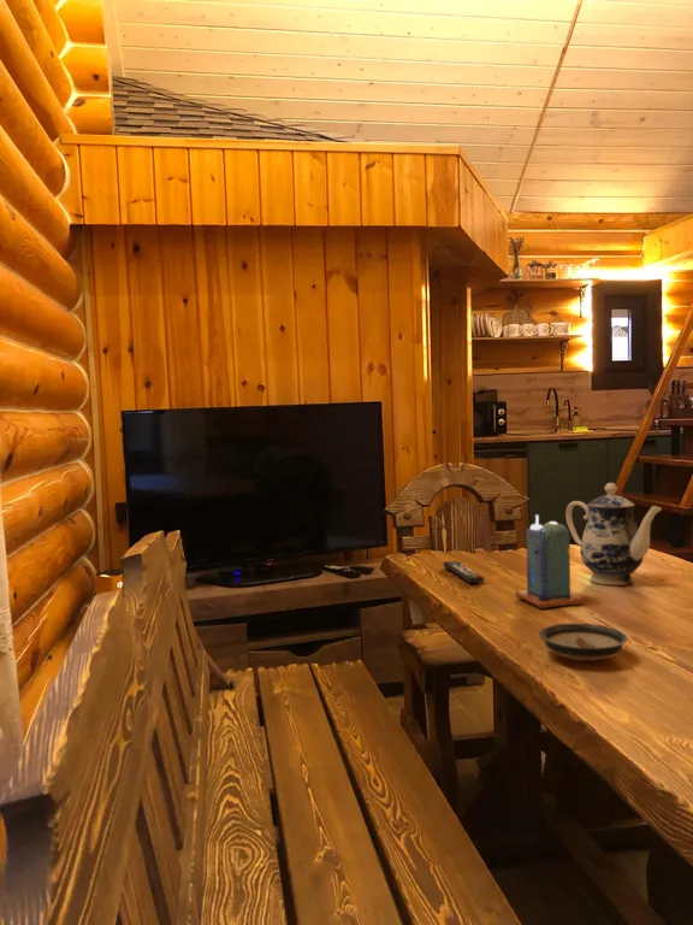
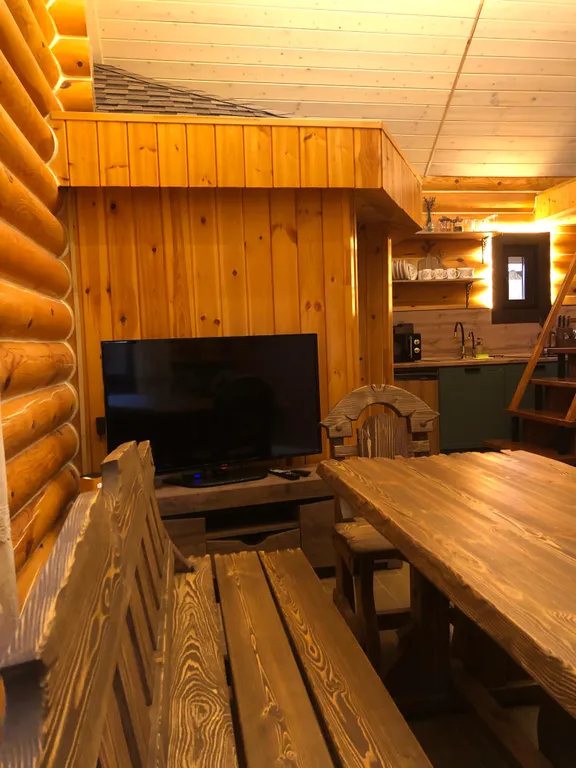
- teapot (611, 531)
- candle (546, 558)
- remote control (462, 571)
- saucer (582, 644)
